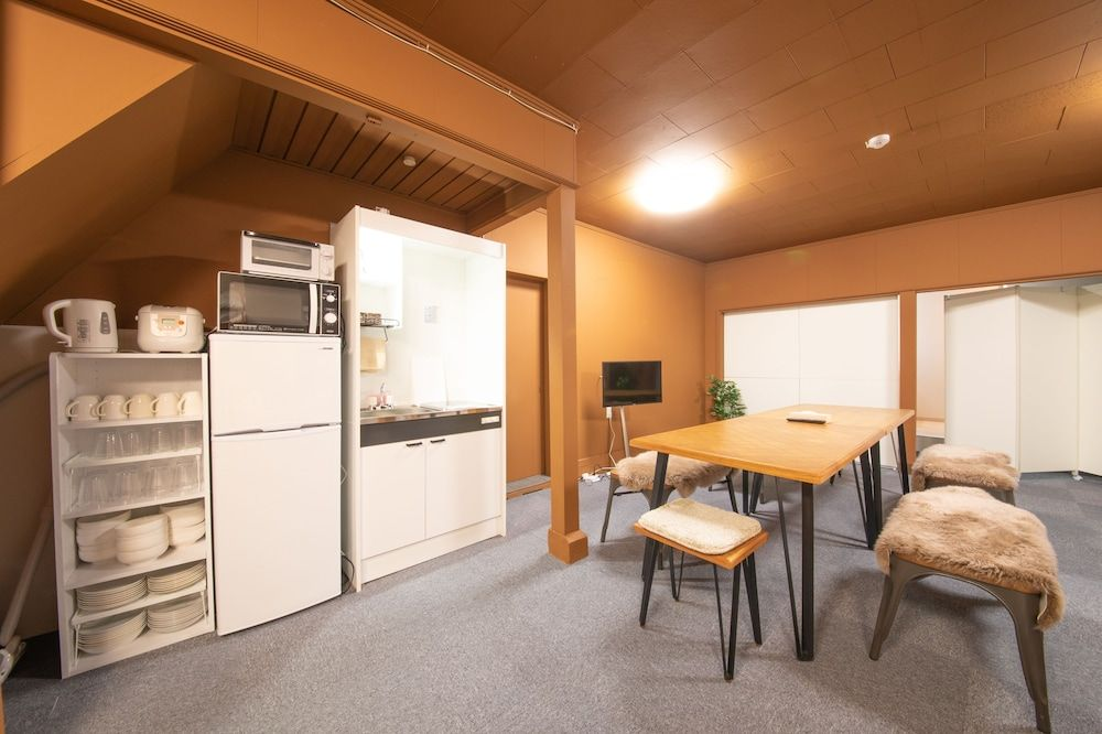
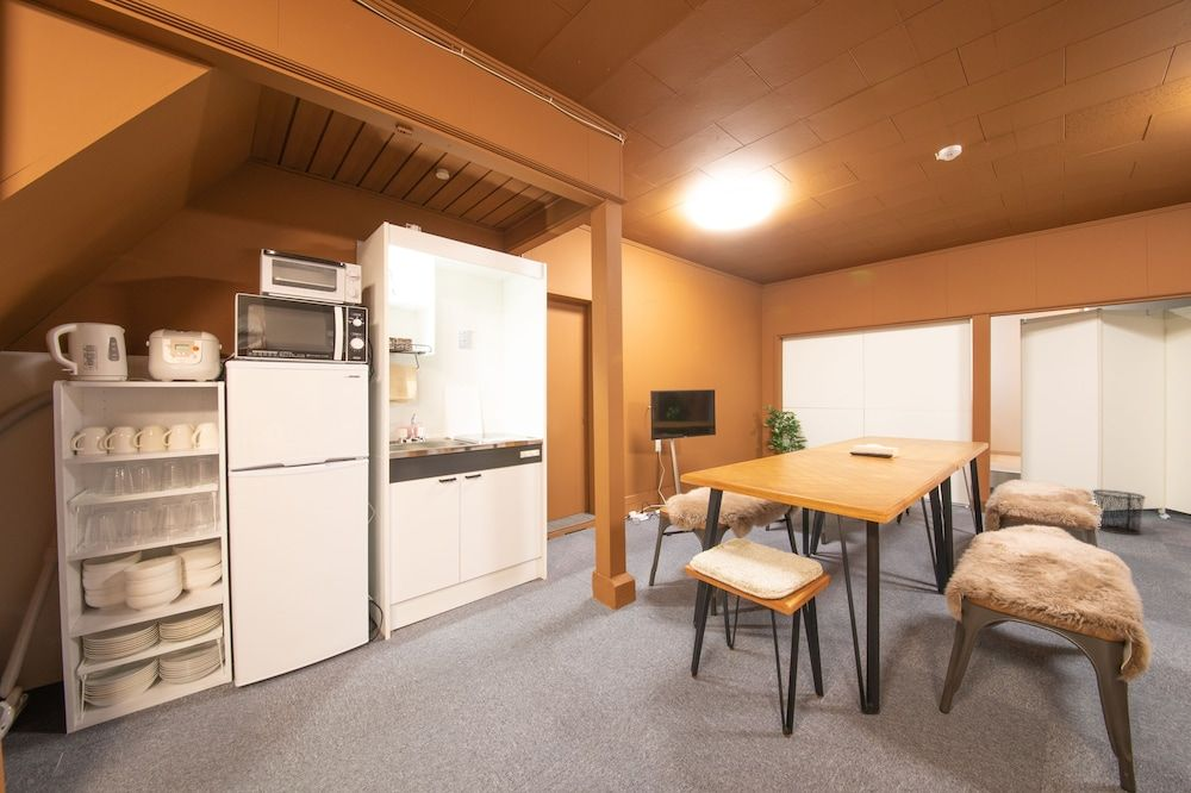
+ waste bin (1117, 511)
